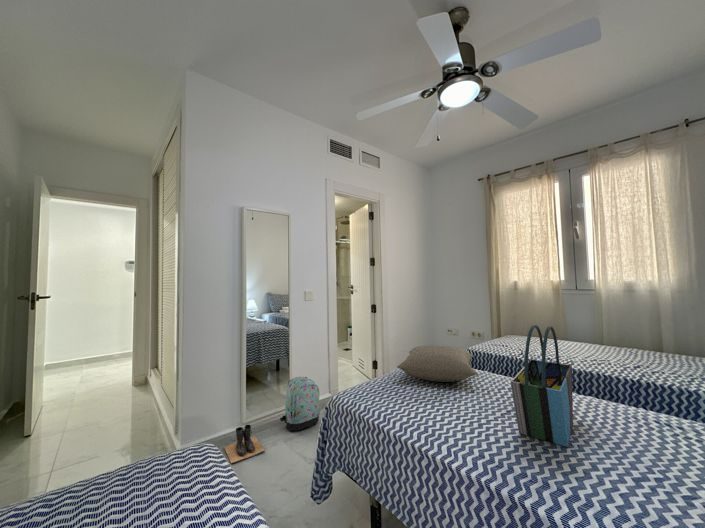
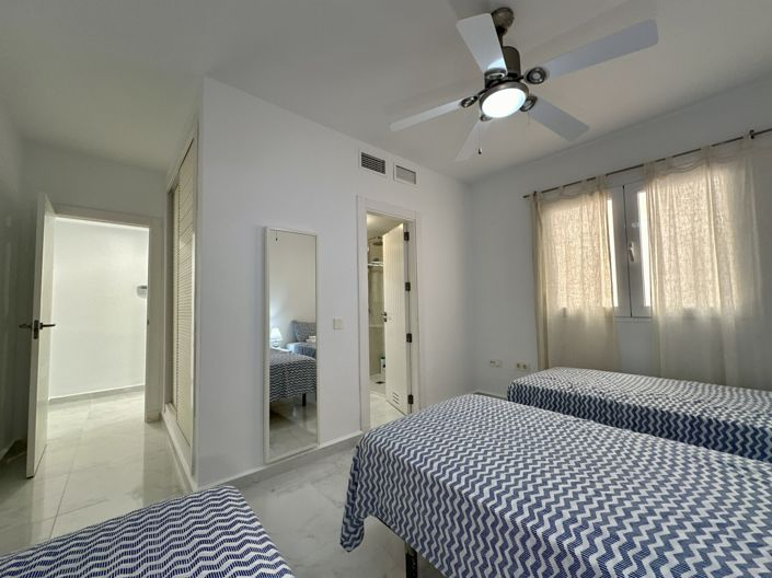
- boots (244, 439)
- backpack (303, 401)
- tote bag (543, 376)
- pillow (438, 361)
